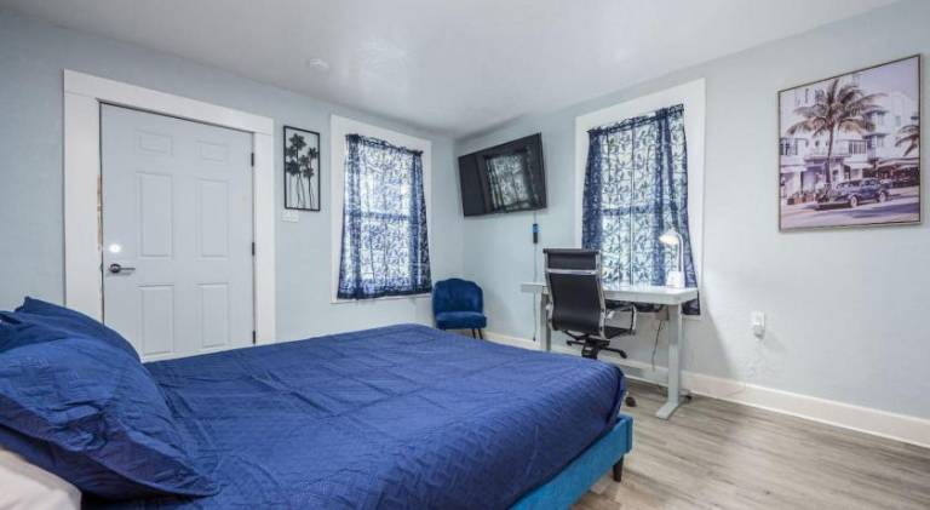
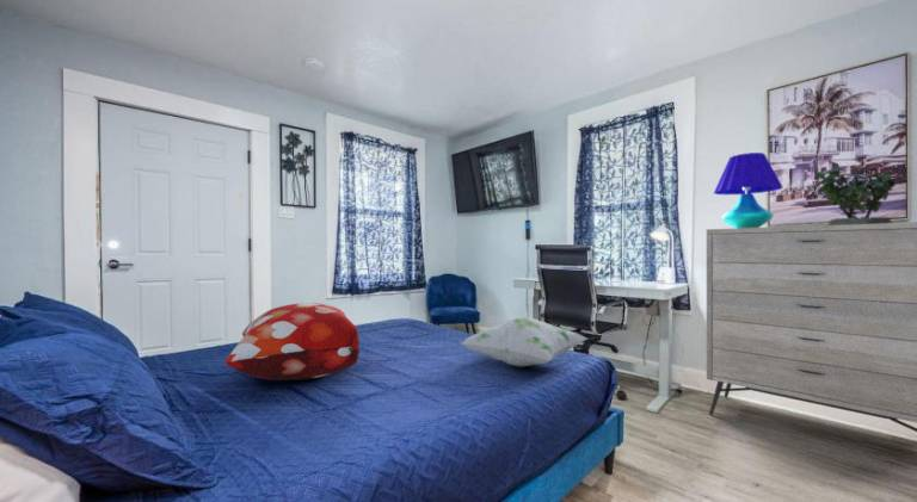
+ decorative pillow (296, 340)
+ decorative pillow (523, 340)
+ table lamp (746, 192)
+ dresser (813, 327)
+ potted plant (851, 193)
